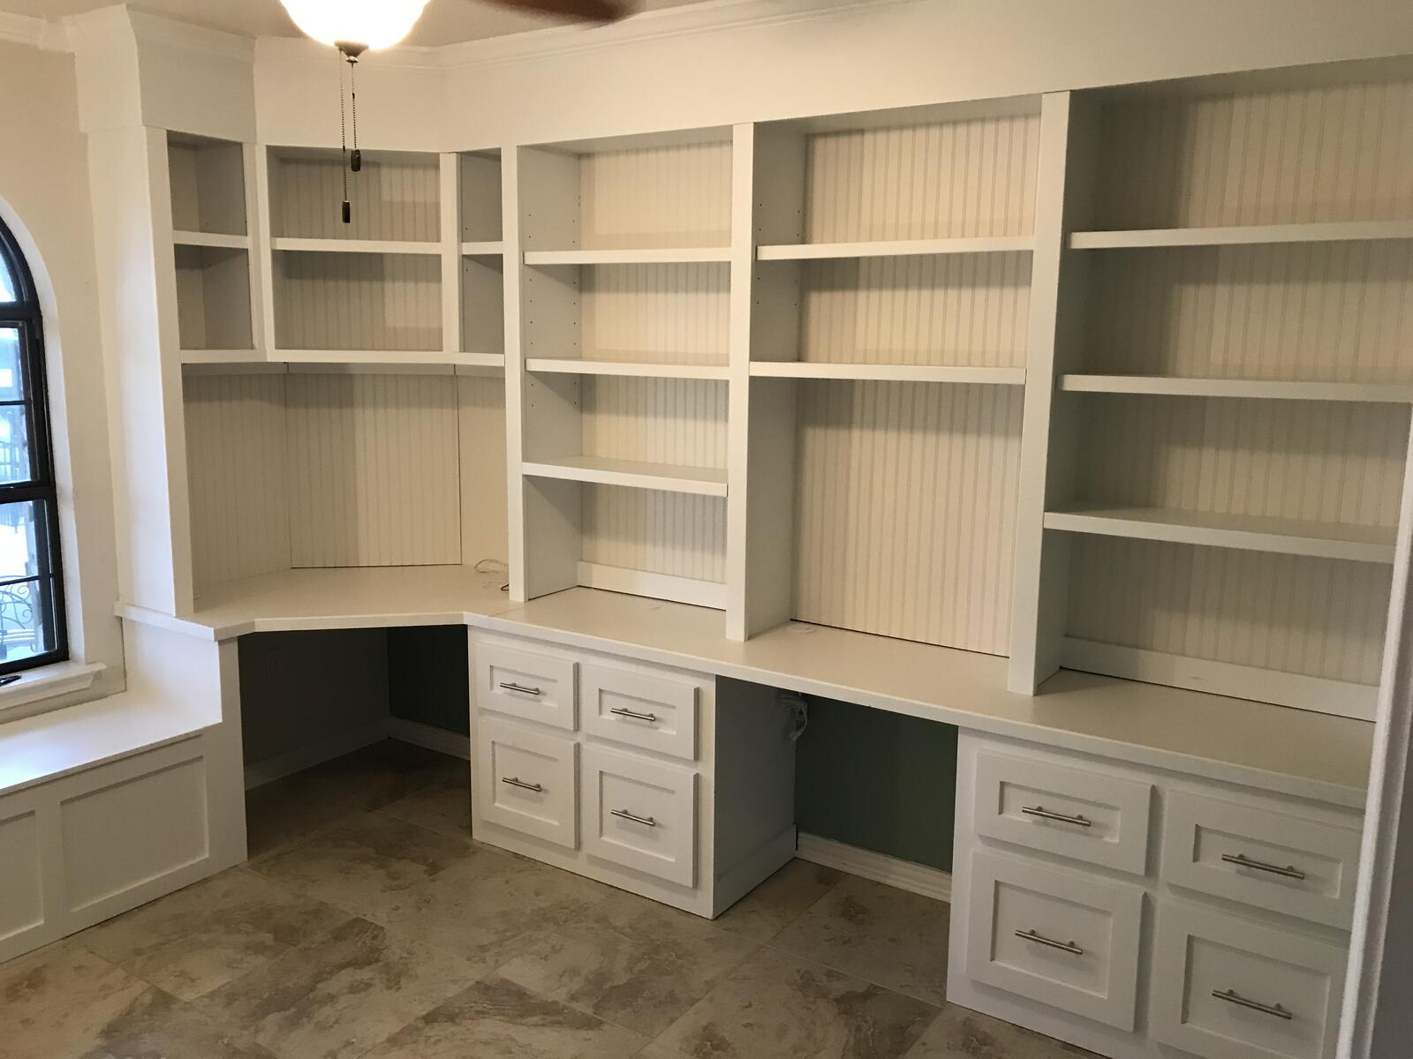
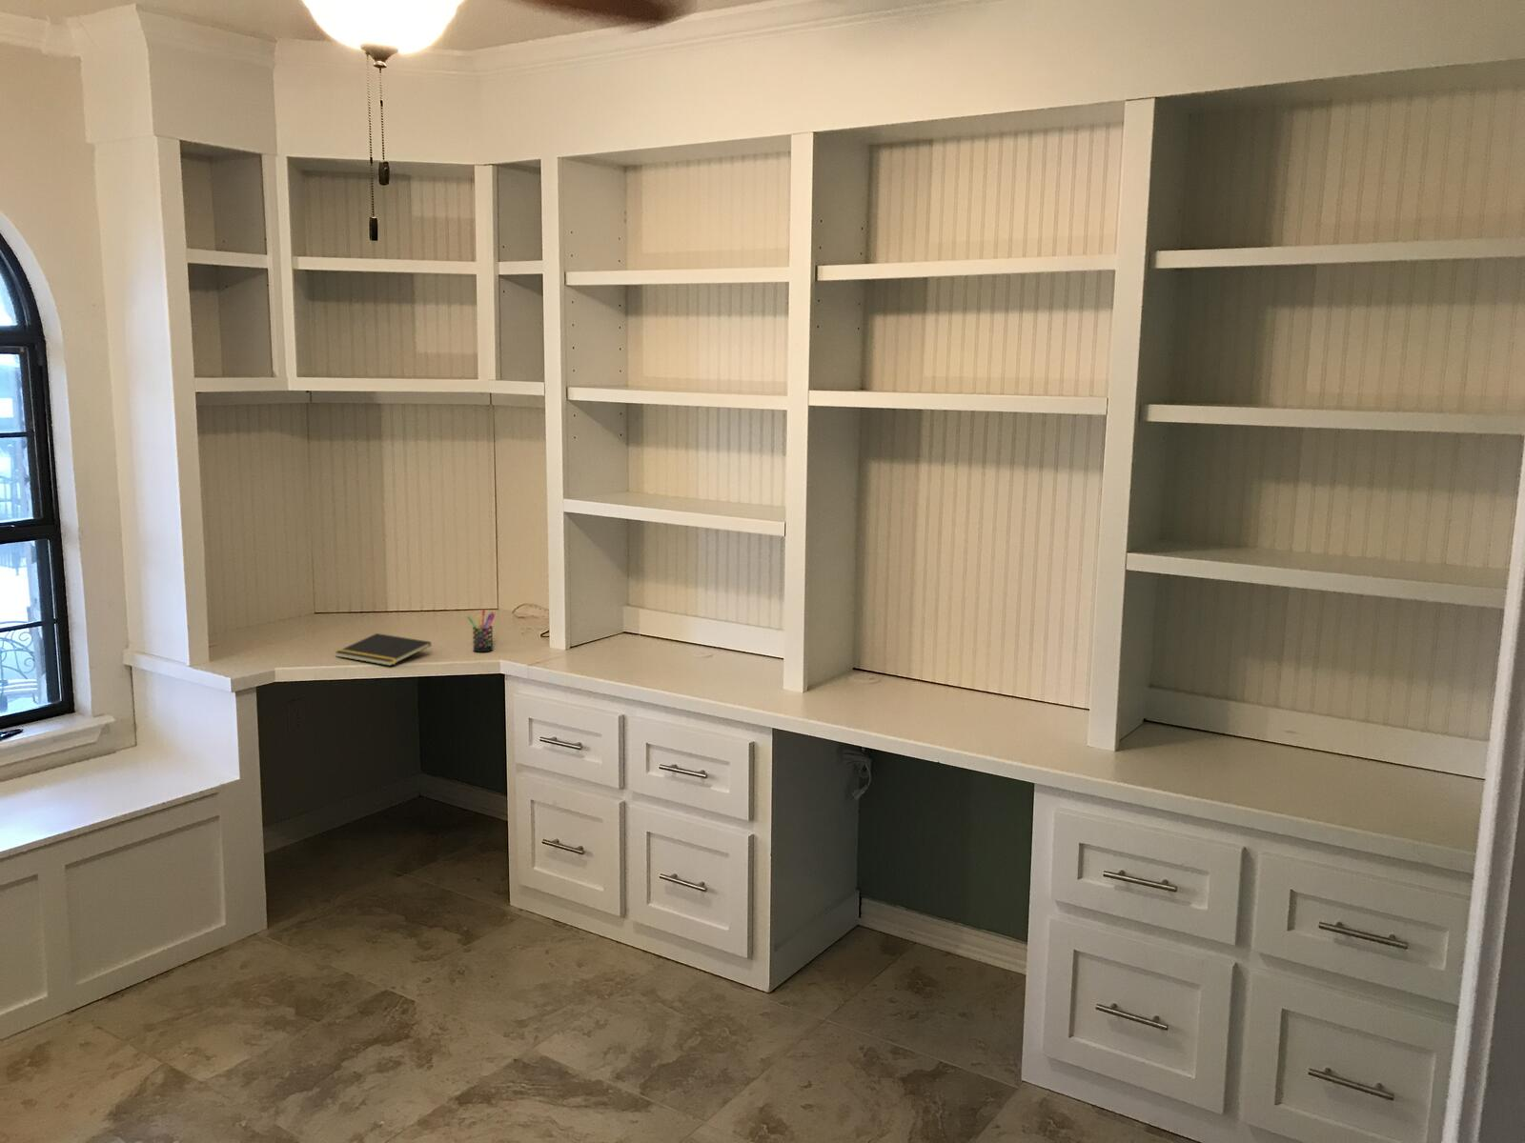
+ notepad (383, 648)
+ pen holder (480, 629)
